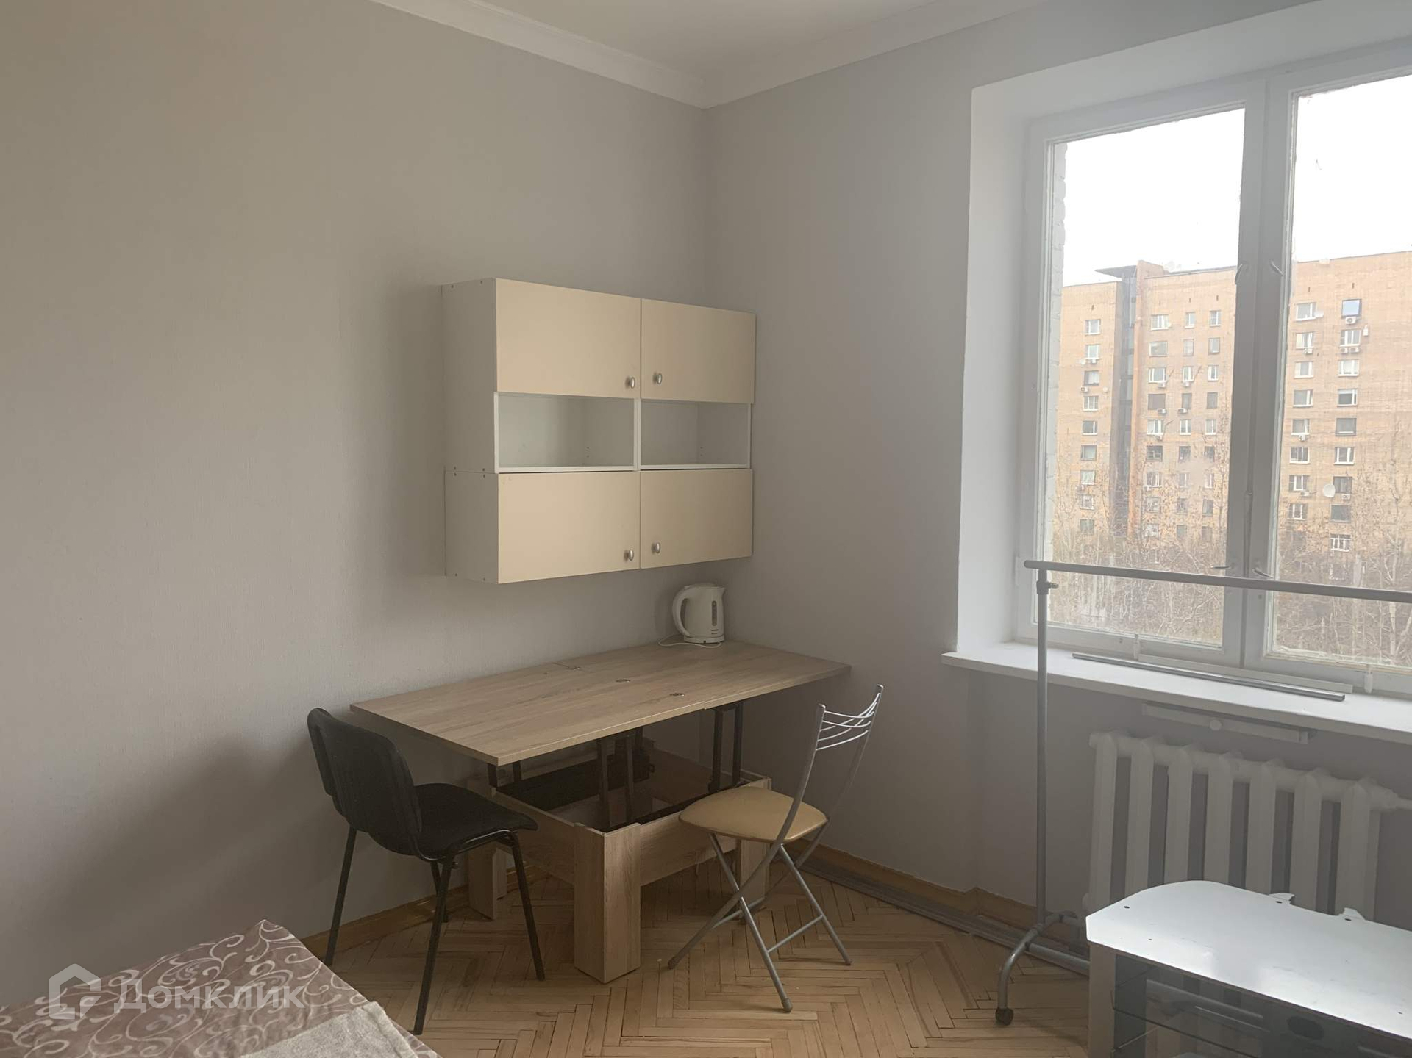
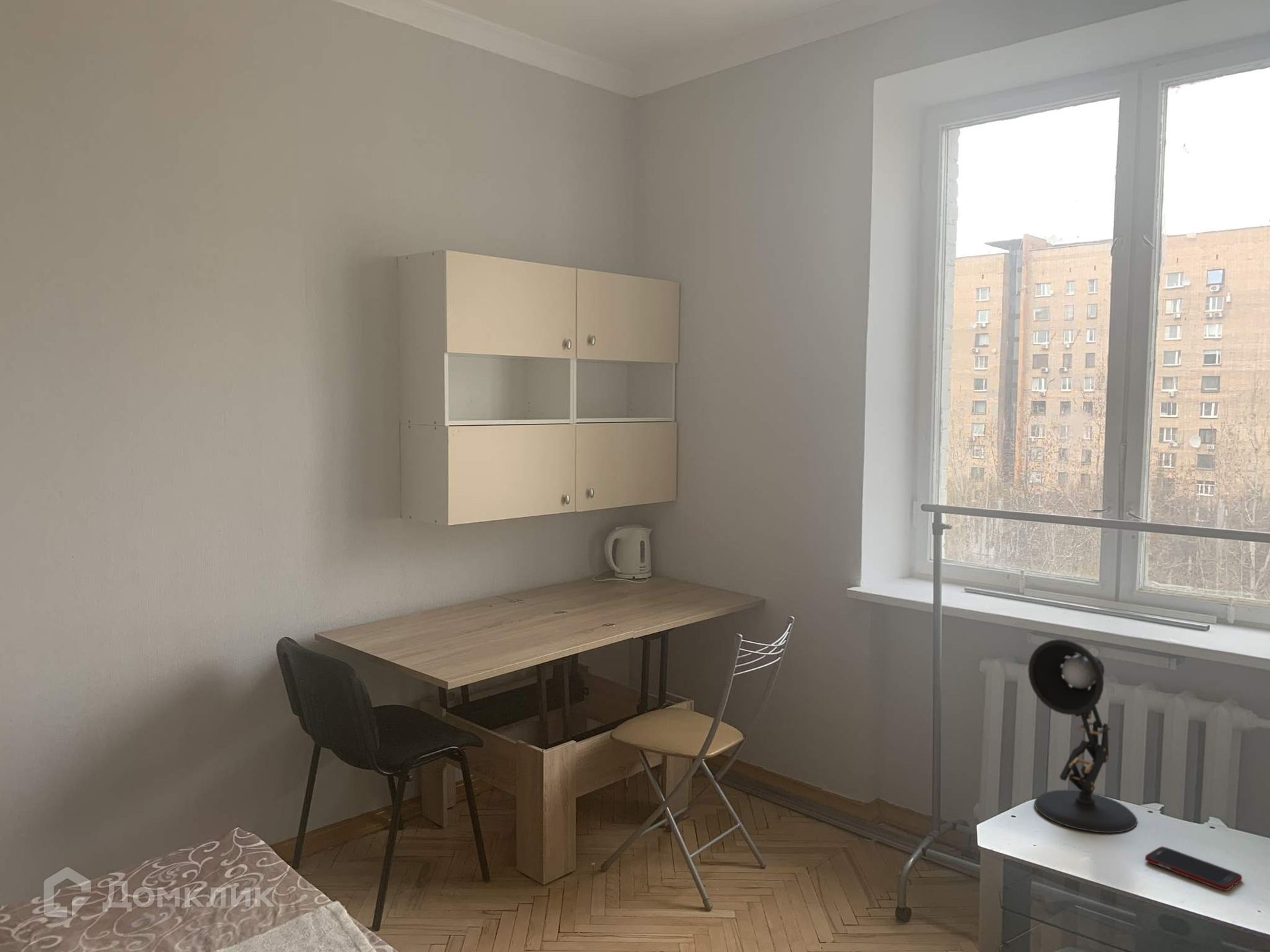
+ cell phone (1192, 867)
+ desk lamp (1086, 723)
